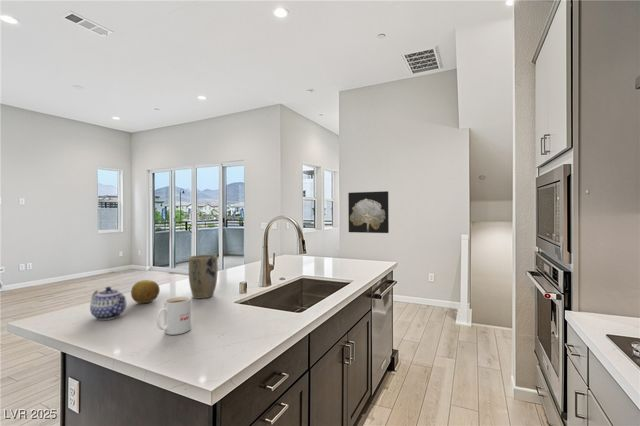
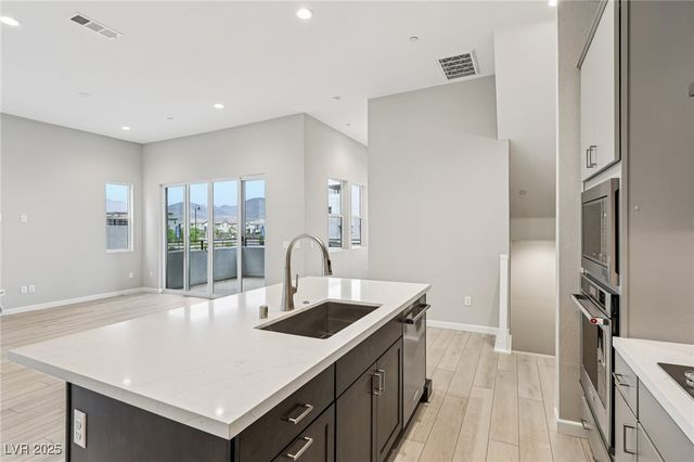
- wall art (368, 212)
- plant pot (203, 276)
- mug (173, 316)
- fruit (145, 291)
- teapot (108, 301)
